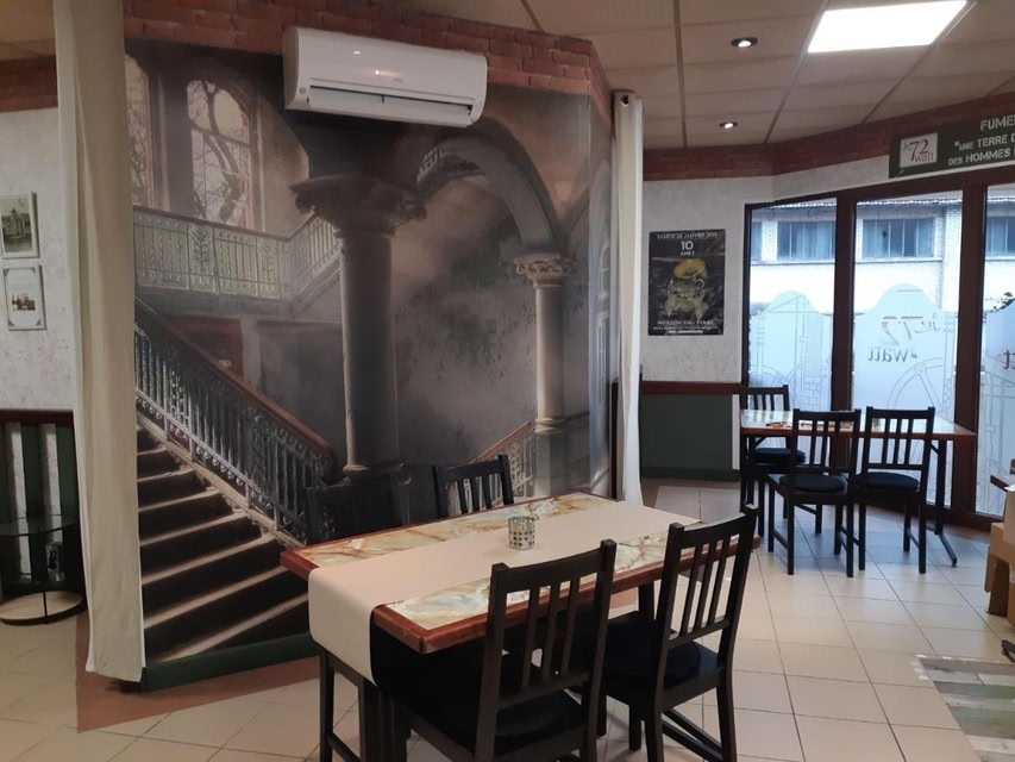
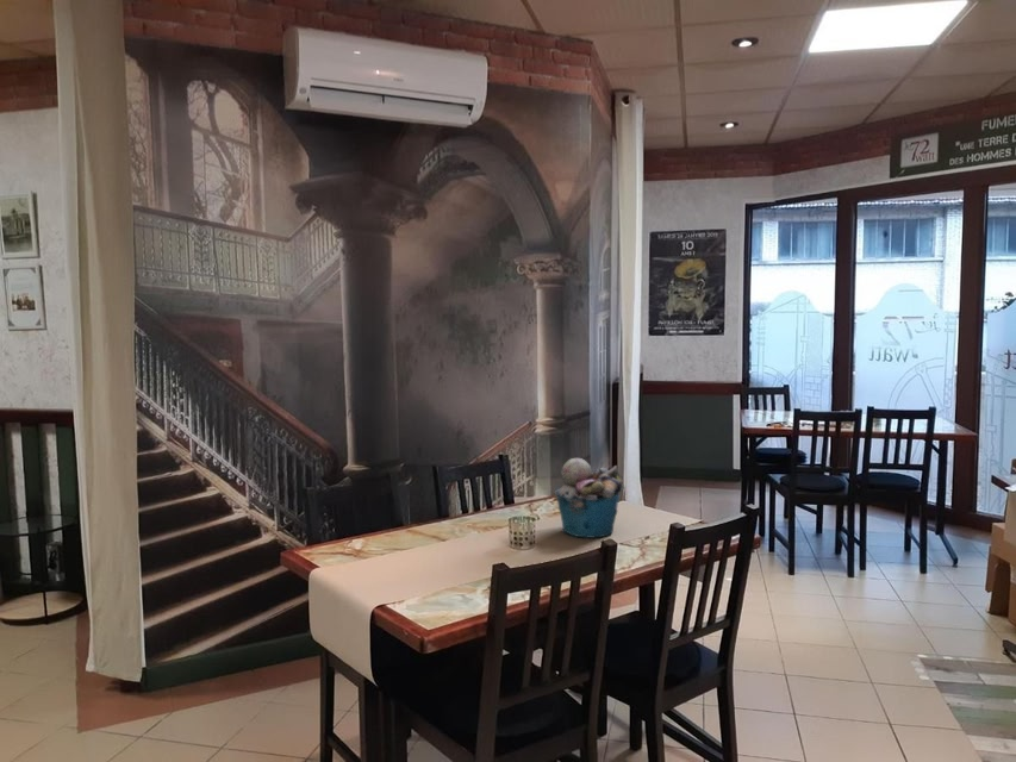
+ bucket (588, 495)
